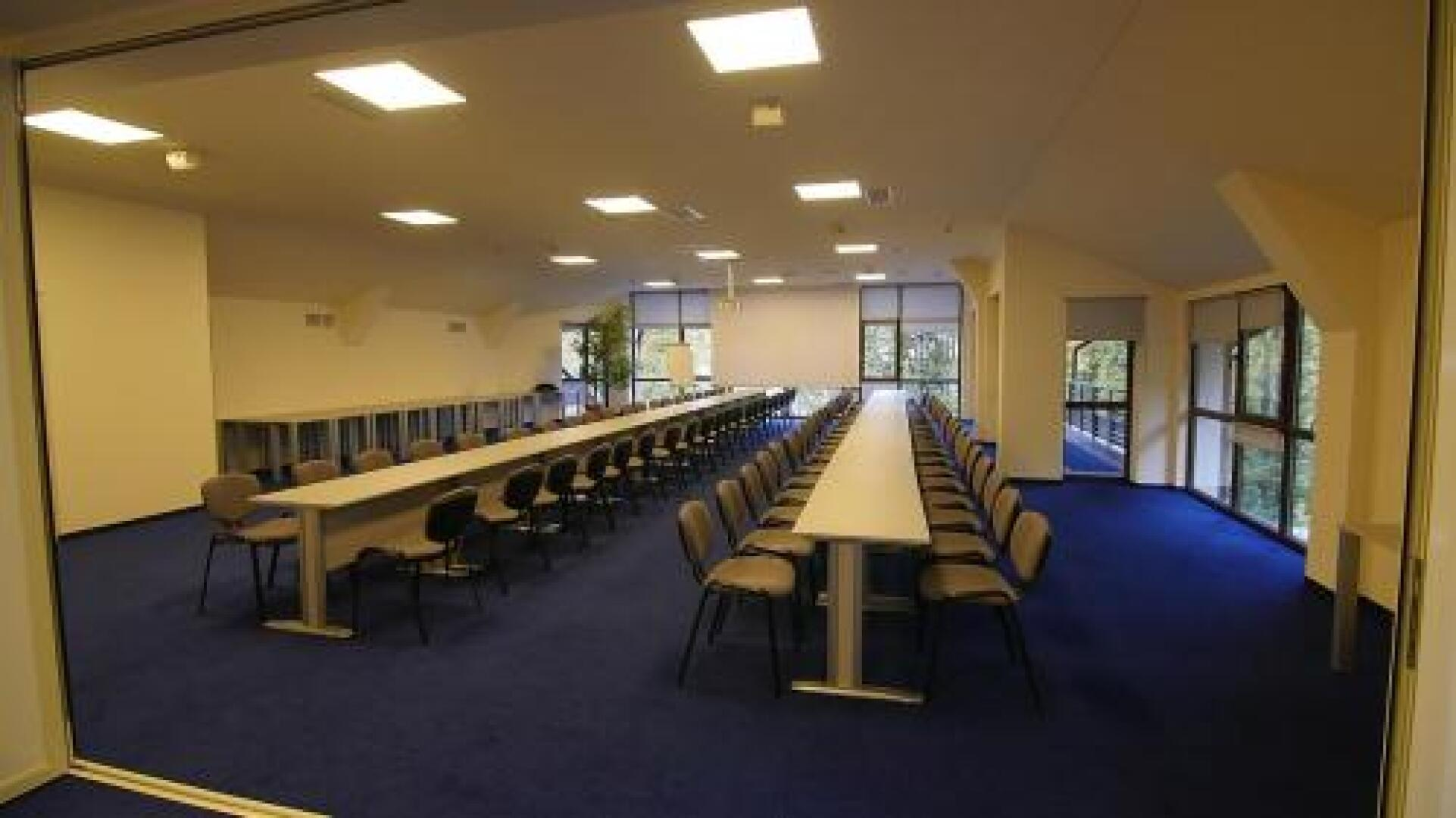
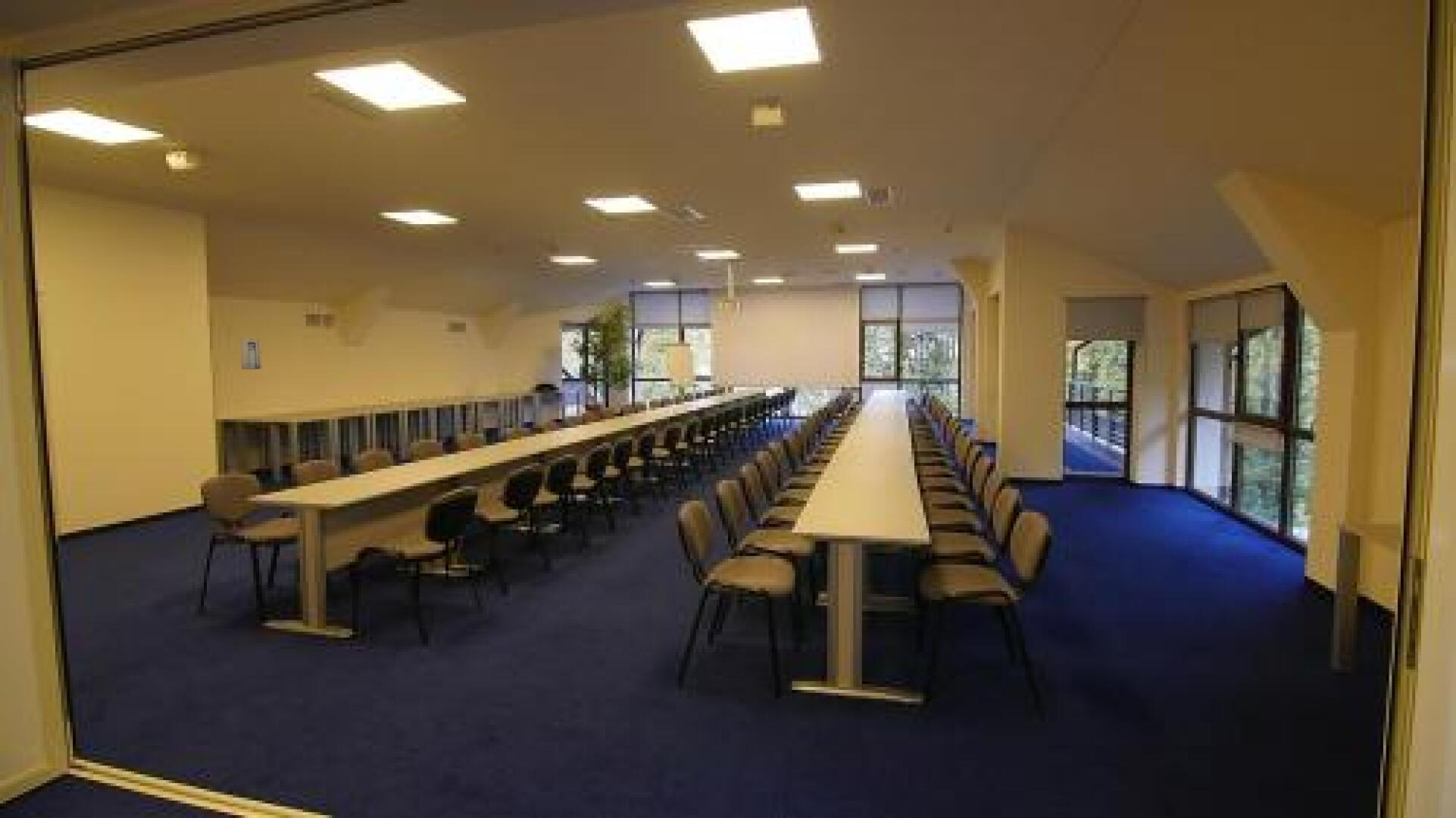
+ wall art (251, 354)
